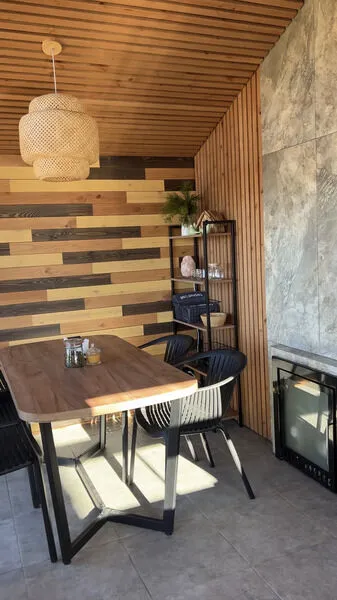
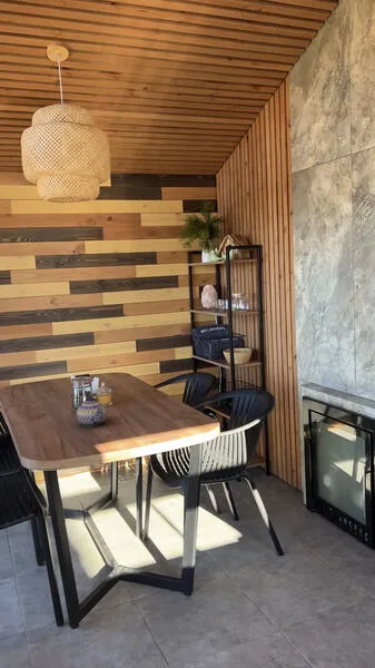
+ teapot (90, 411)
